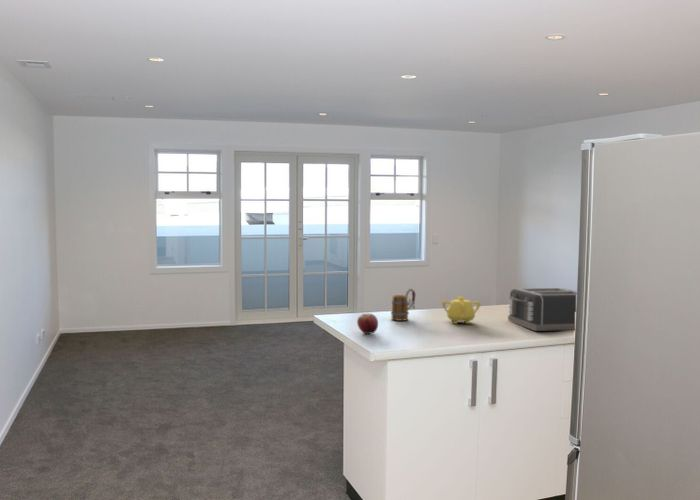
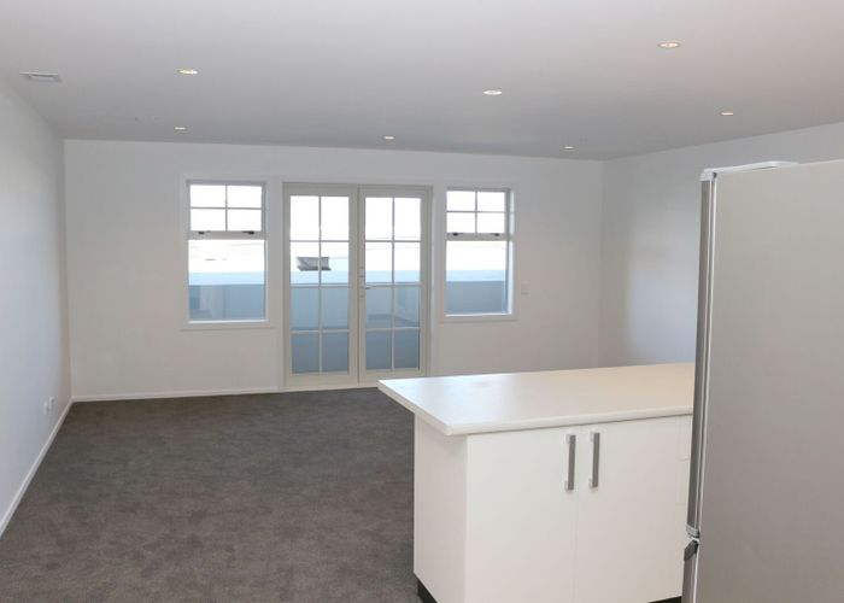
- mug (404, 303)
- toaster (546, 308)
- apple (367, 323)
- teapot (460, 309)
